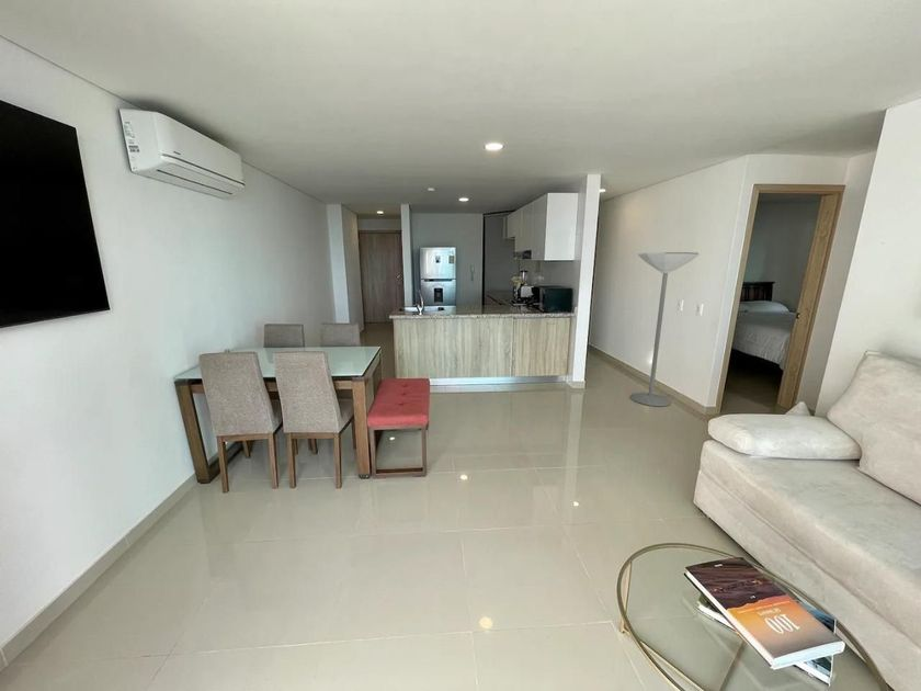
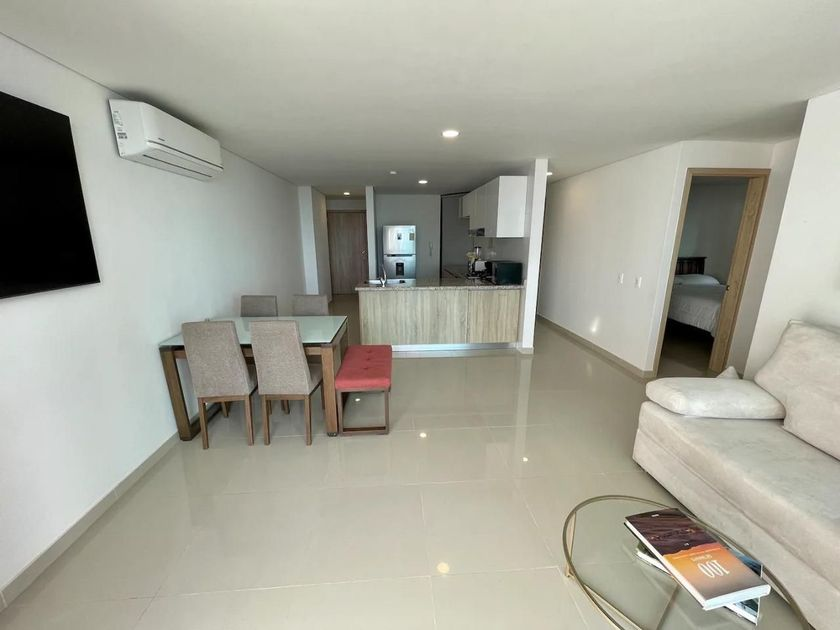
- floor lamp (658, 329)
